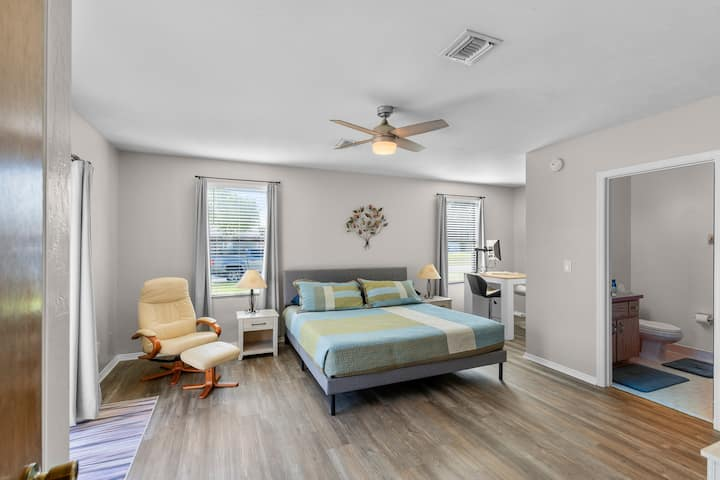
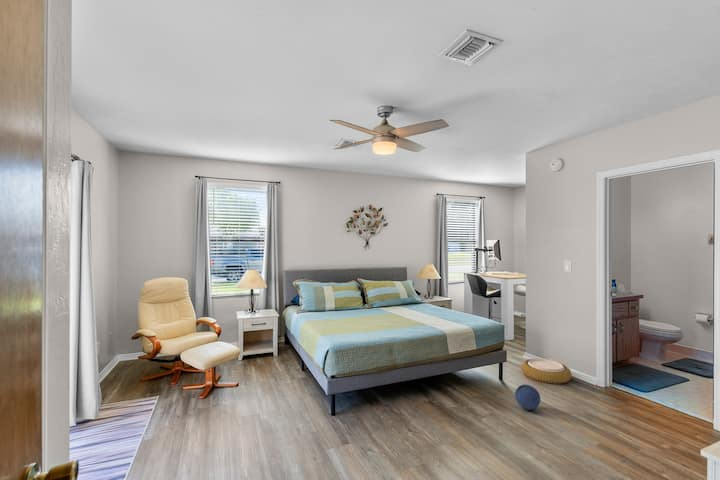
+ ball (527, 397)
+ woven basket (545, 369)
